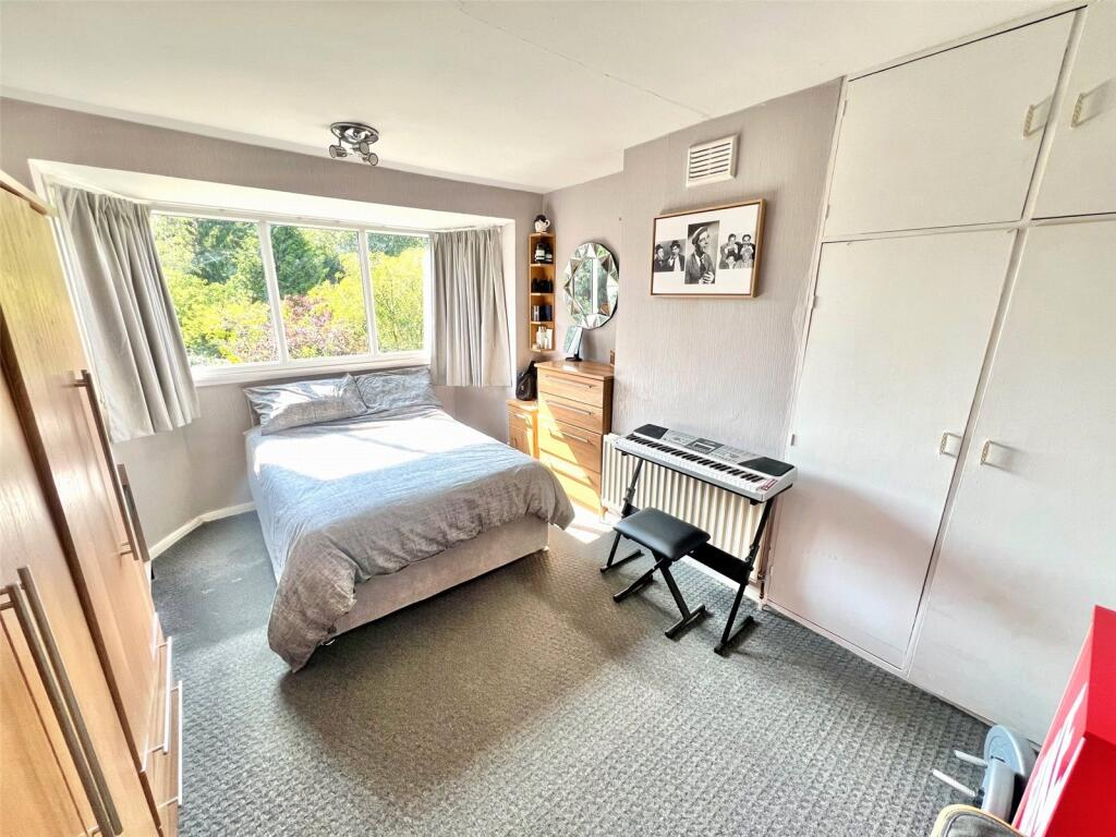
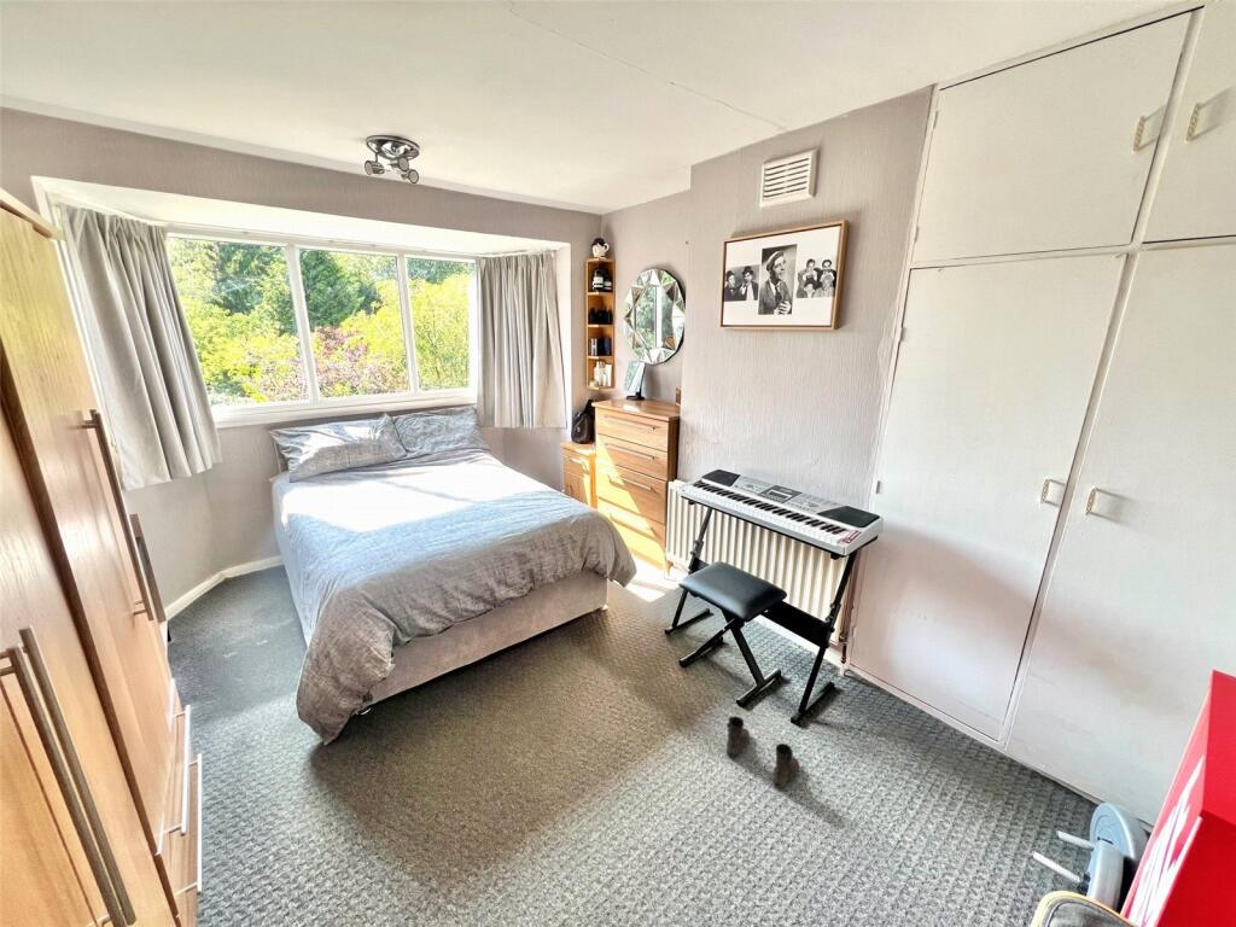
+ boots (776, 746)
